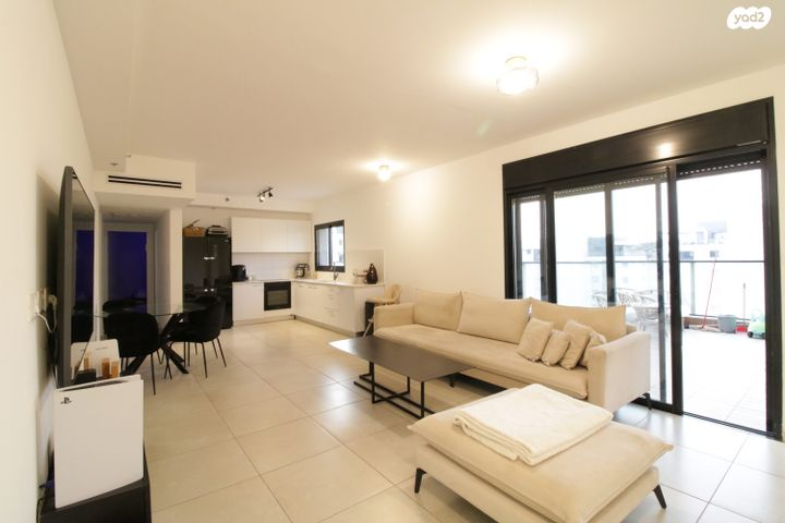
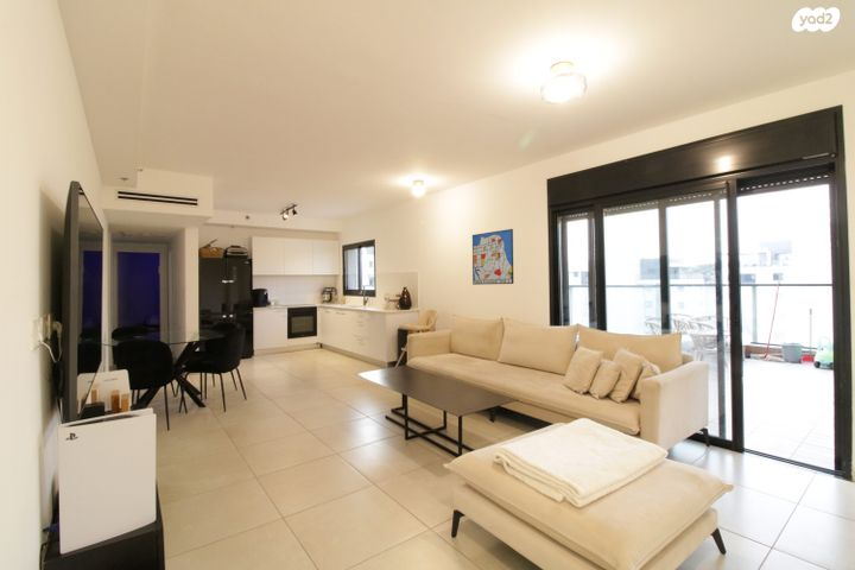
+ wall art (492, 258)
